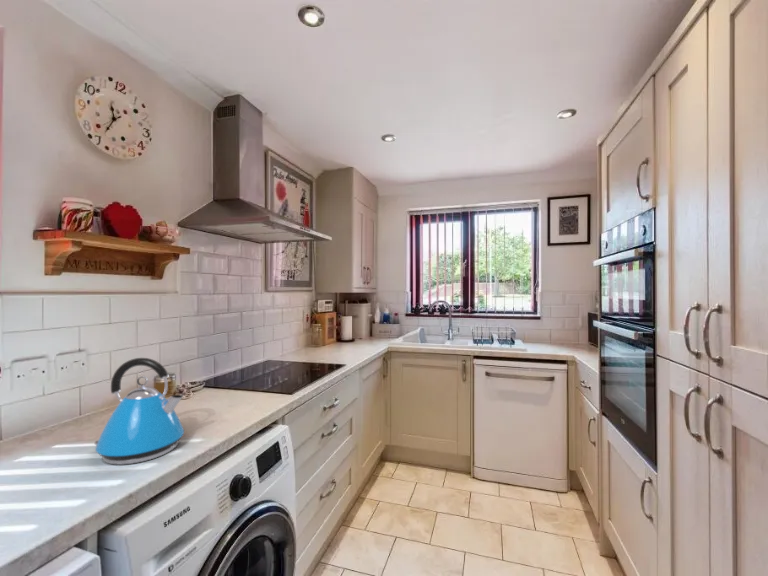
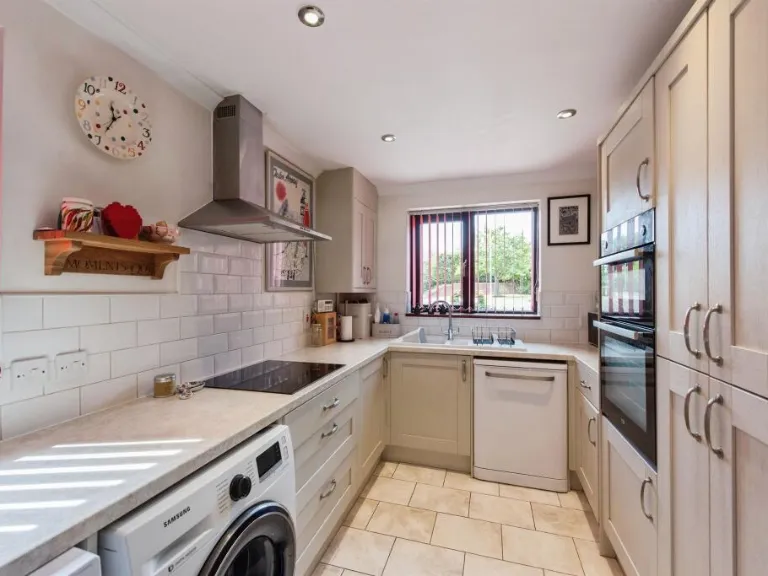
- kettle (139, 403)
